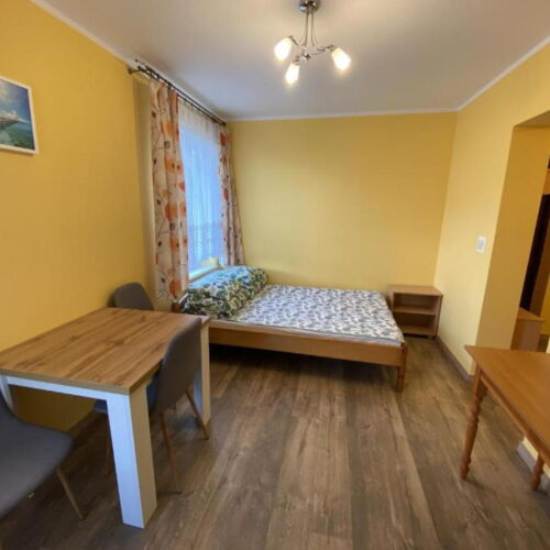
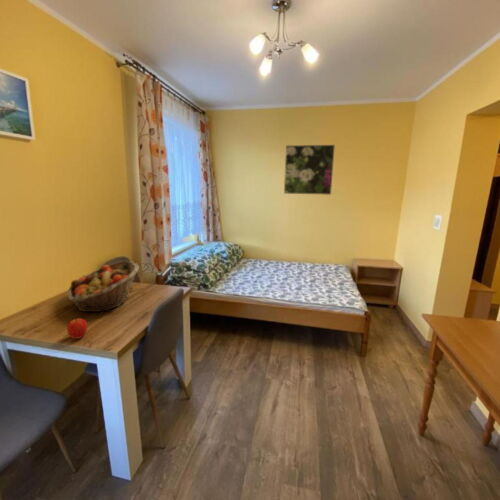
+ apple (77, 327)
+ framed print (308, 170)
+ fruit basket (104, 284)
